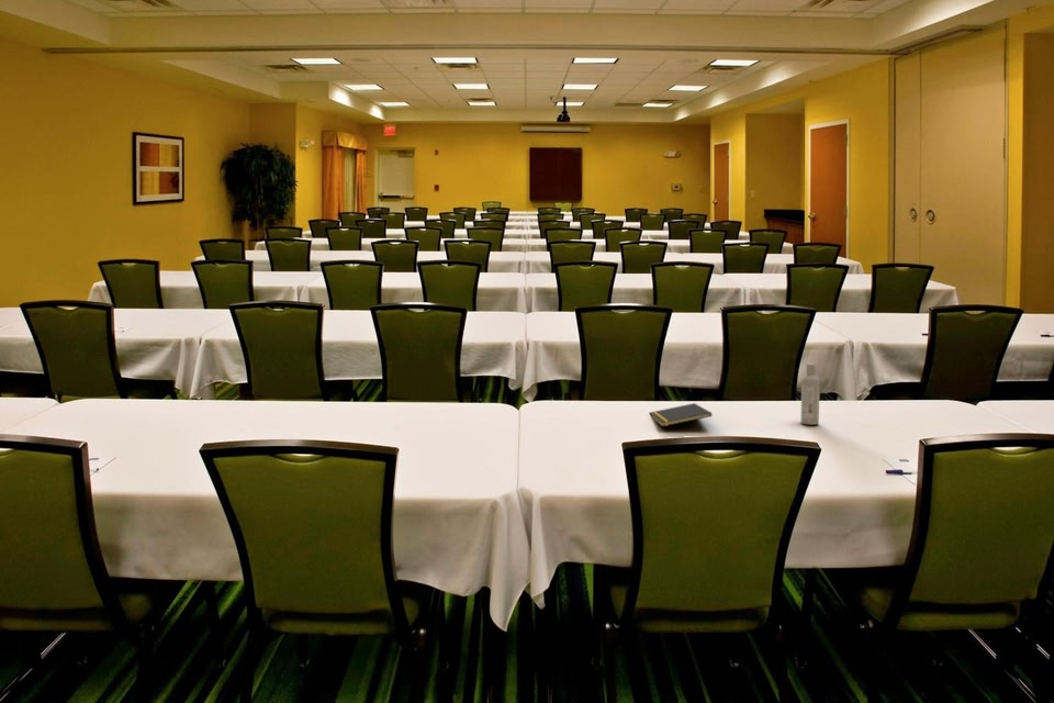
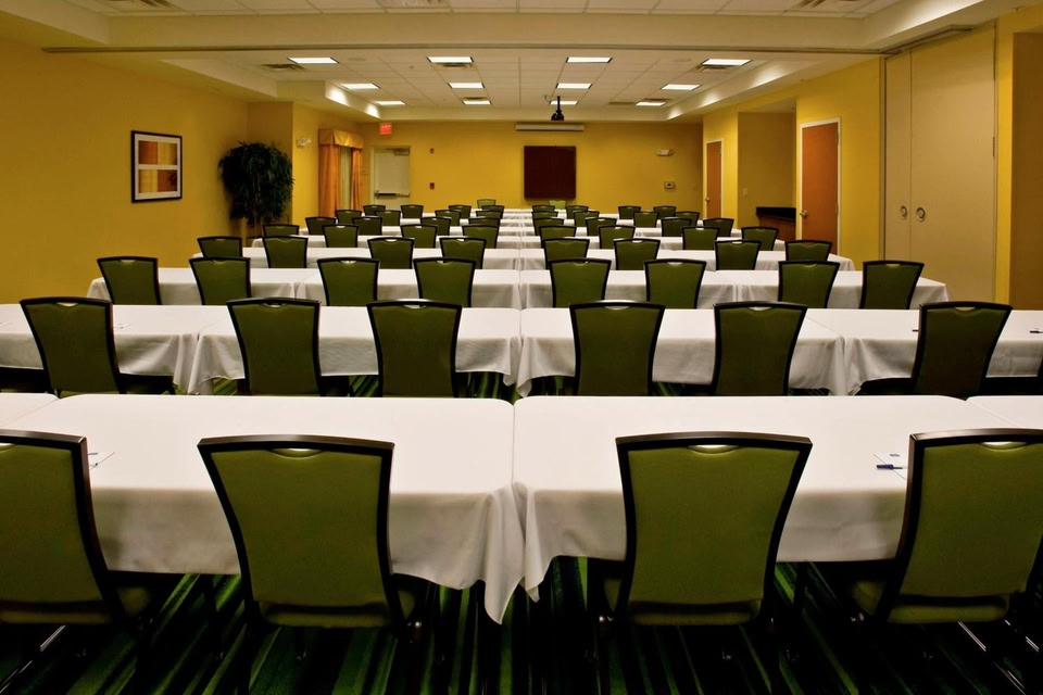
- notepad (679, 414)
- bottle (810, 393)
